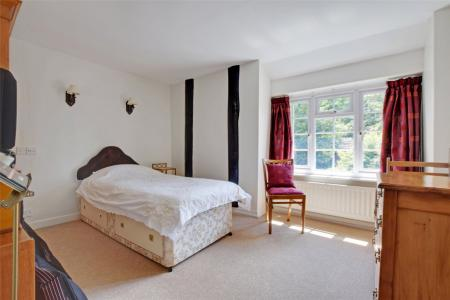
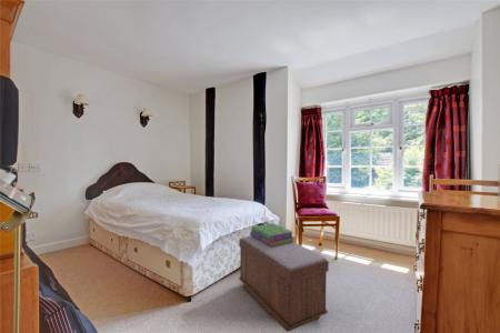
+ bench (278, 272)
+ stack of books (271, 233)
